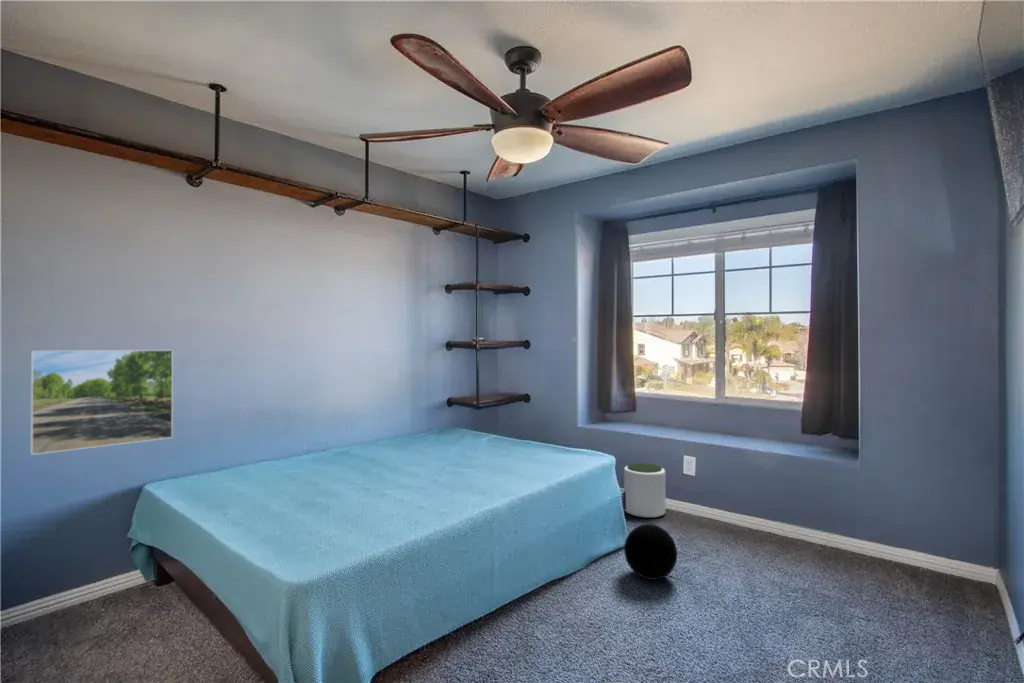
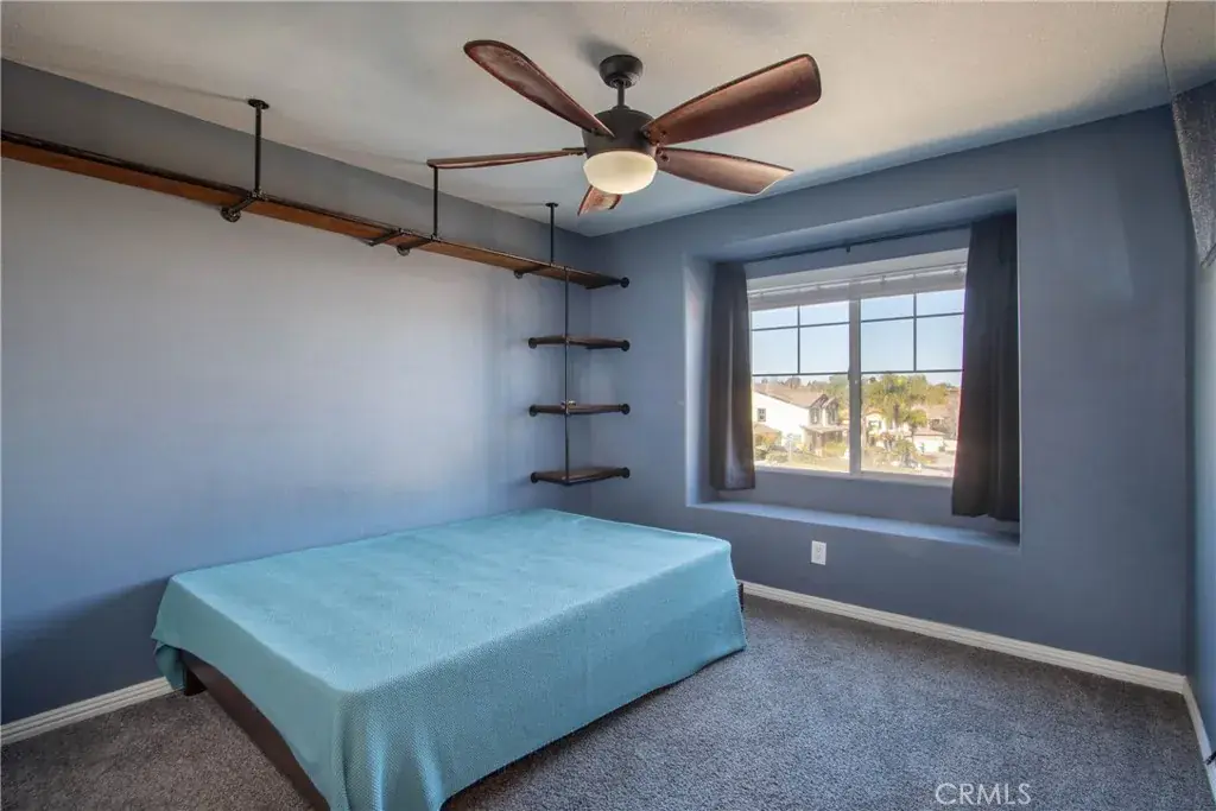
- plant pot (644, 489)
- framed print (107, 397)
- ball (650, 551)
